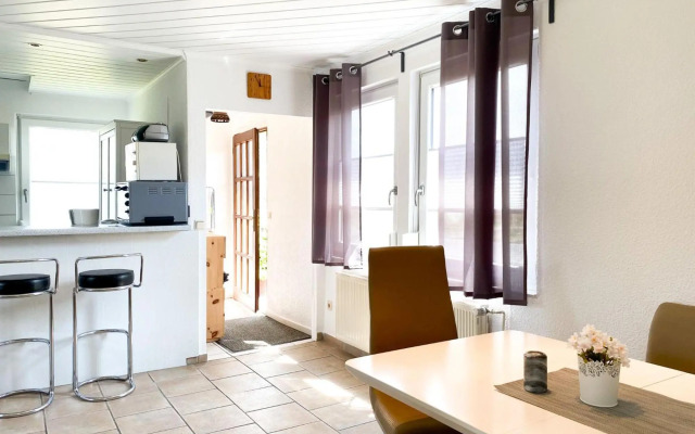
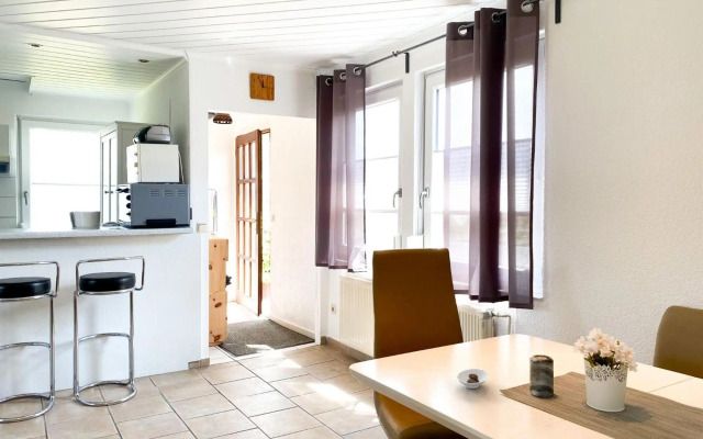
+ saucer (472, 379)
